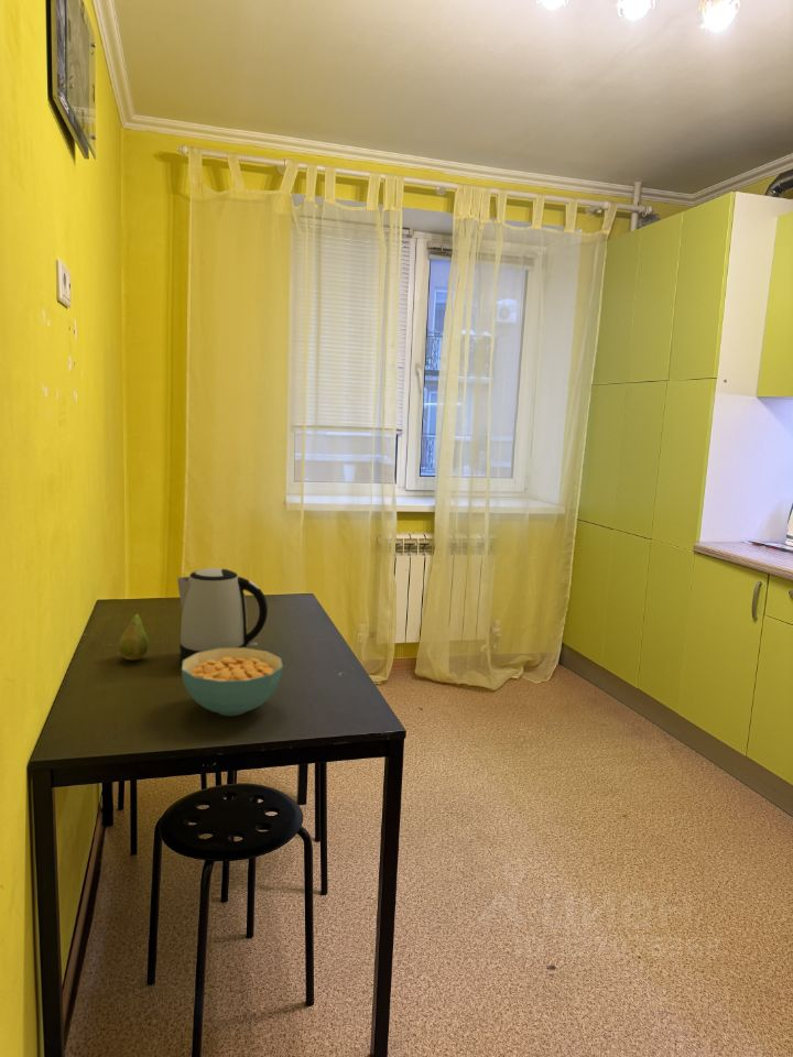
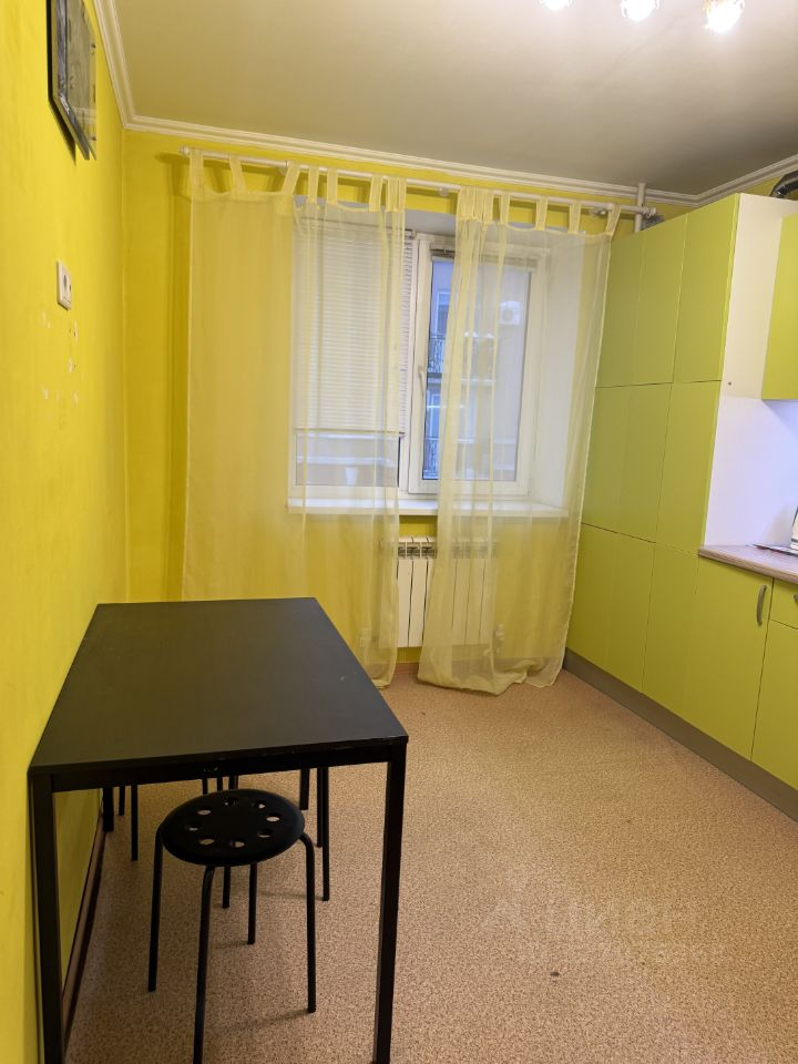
- cereal bowl (231, 686)
- kettle (222, 614)
- fruit (133, 634)
